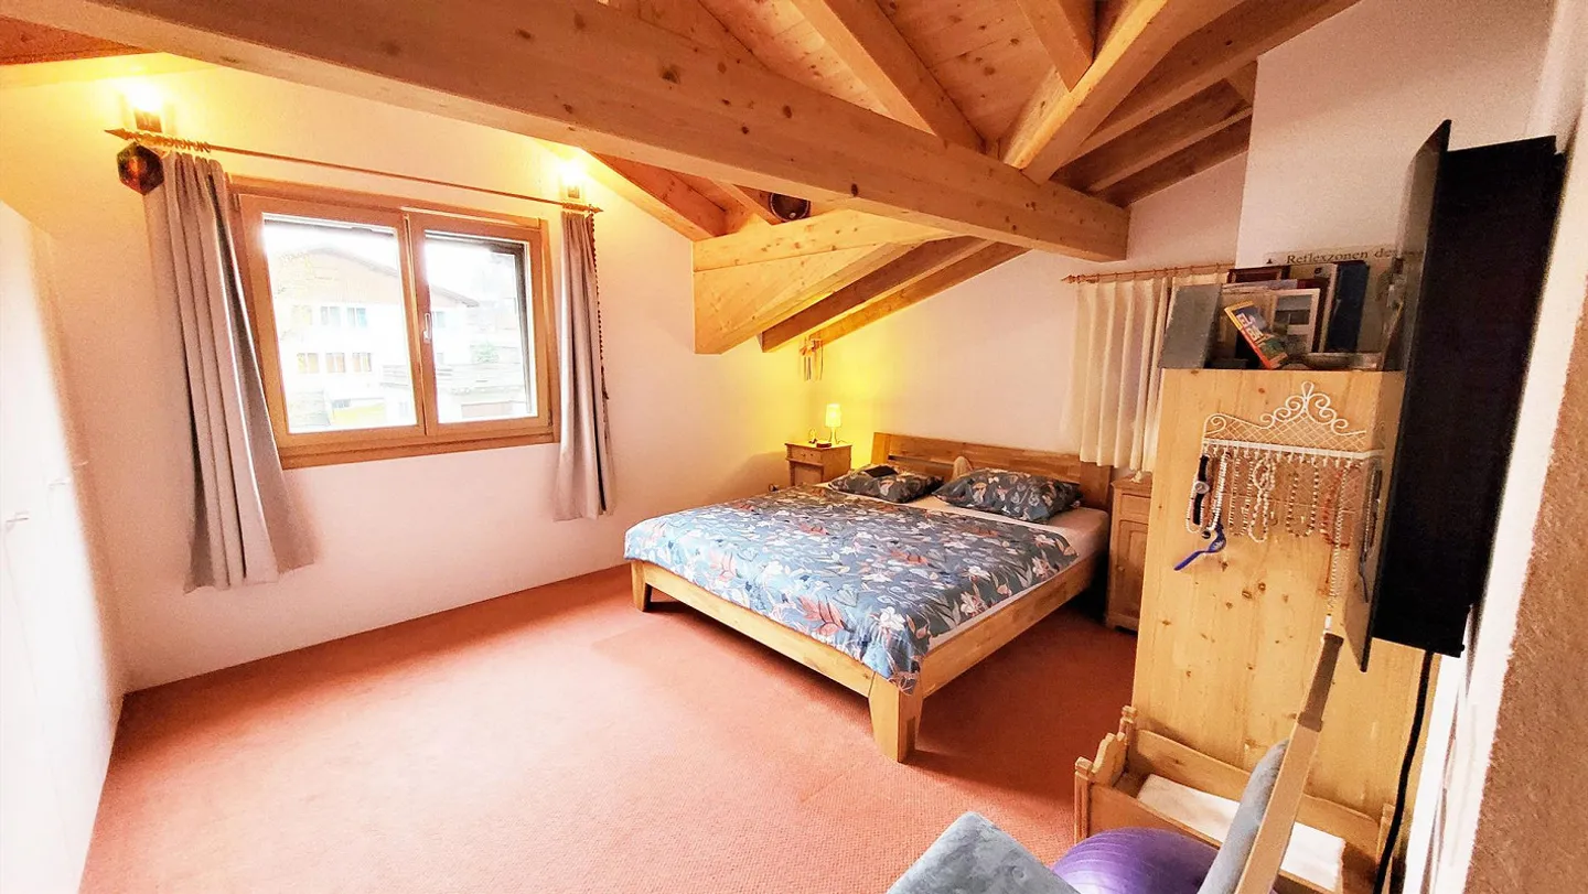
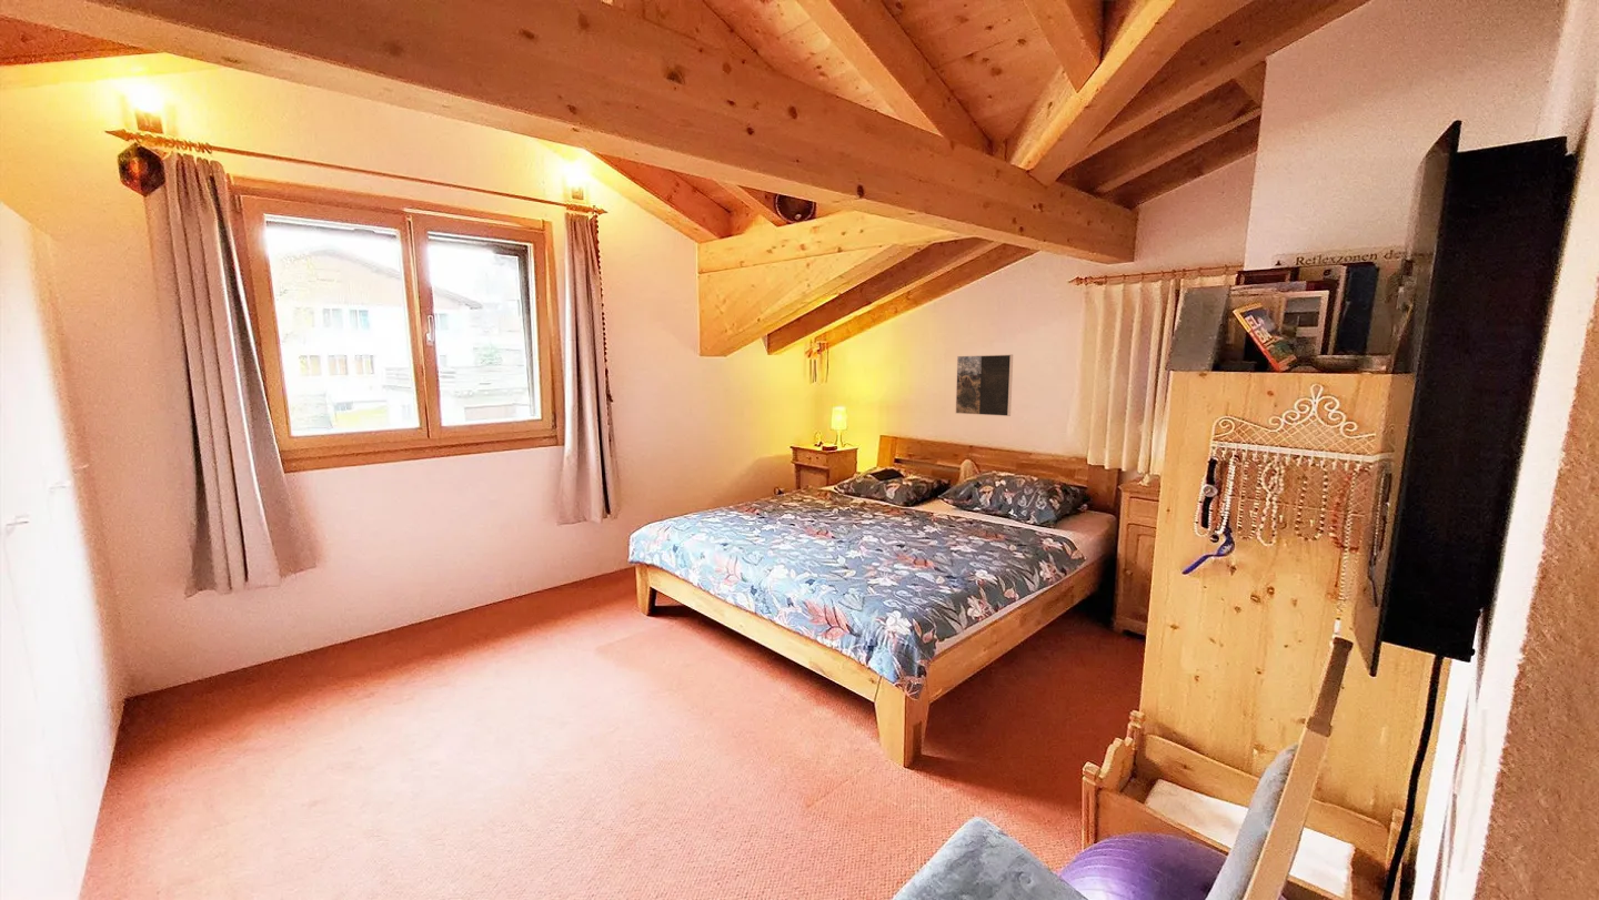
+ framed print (983, 385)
